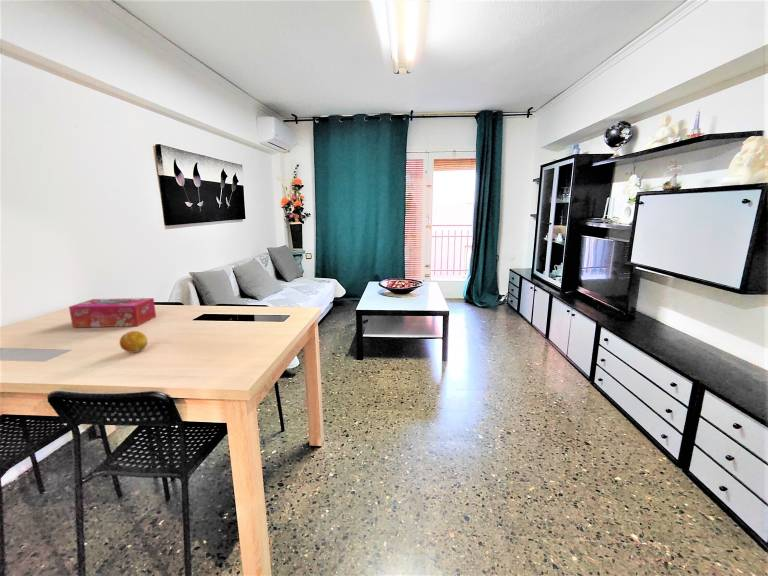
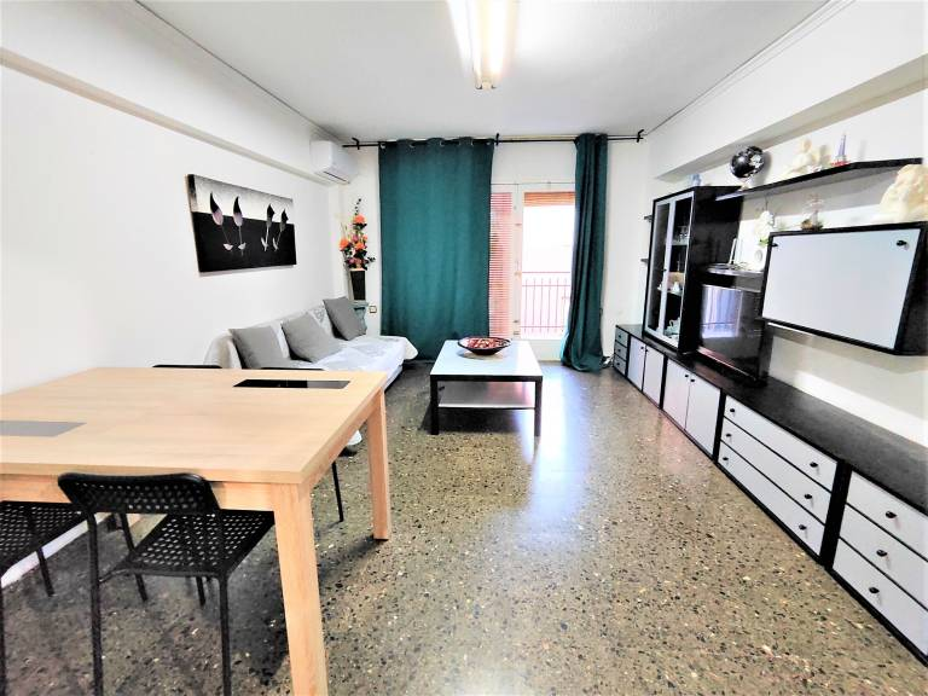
- tissue box (114, 312)
- fruit (133, 341)
